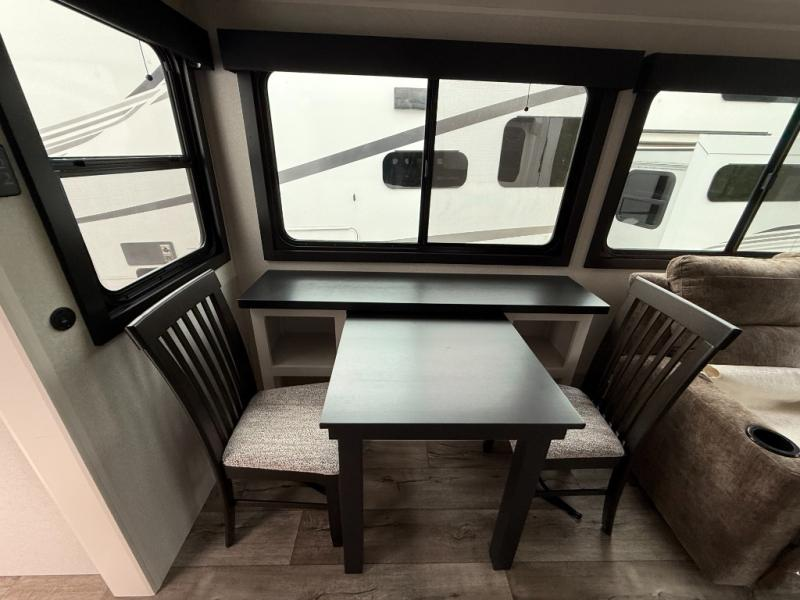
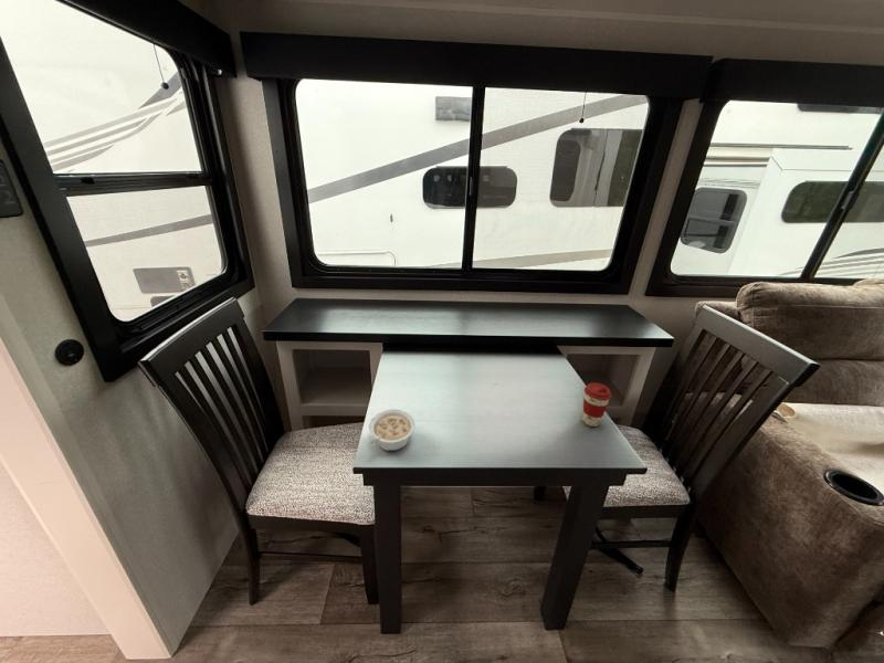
+ legume (392, 431)
+ coffee cup (594, 404)
